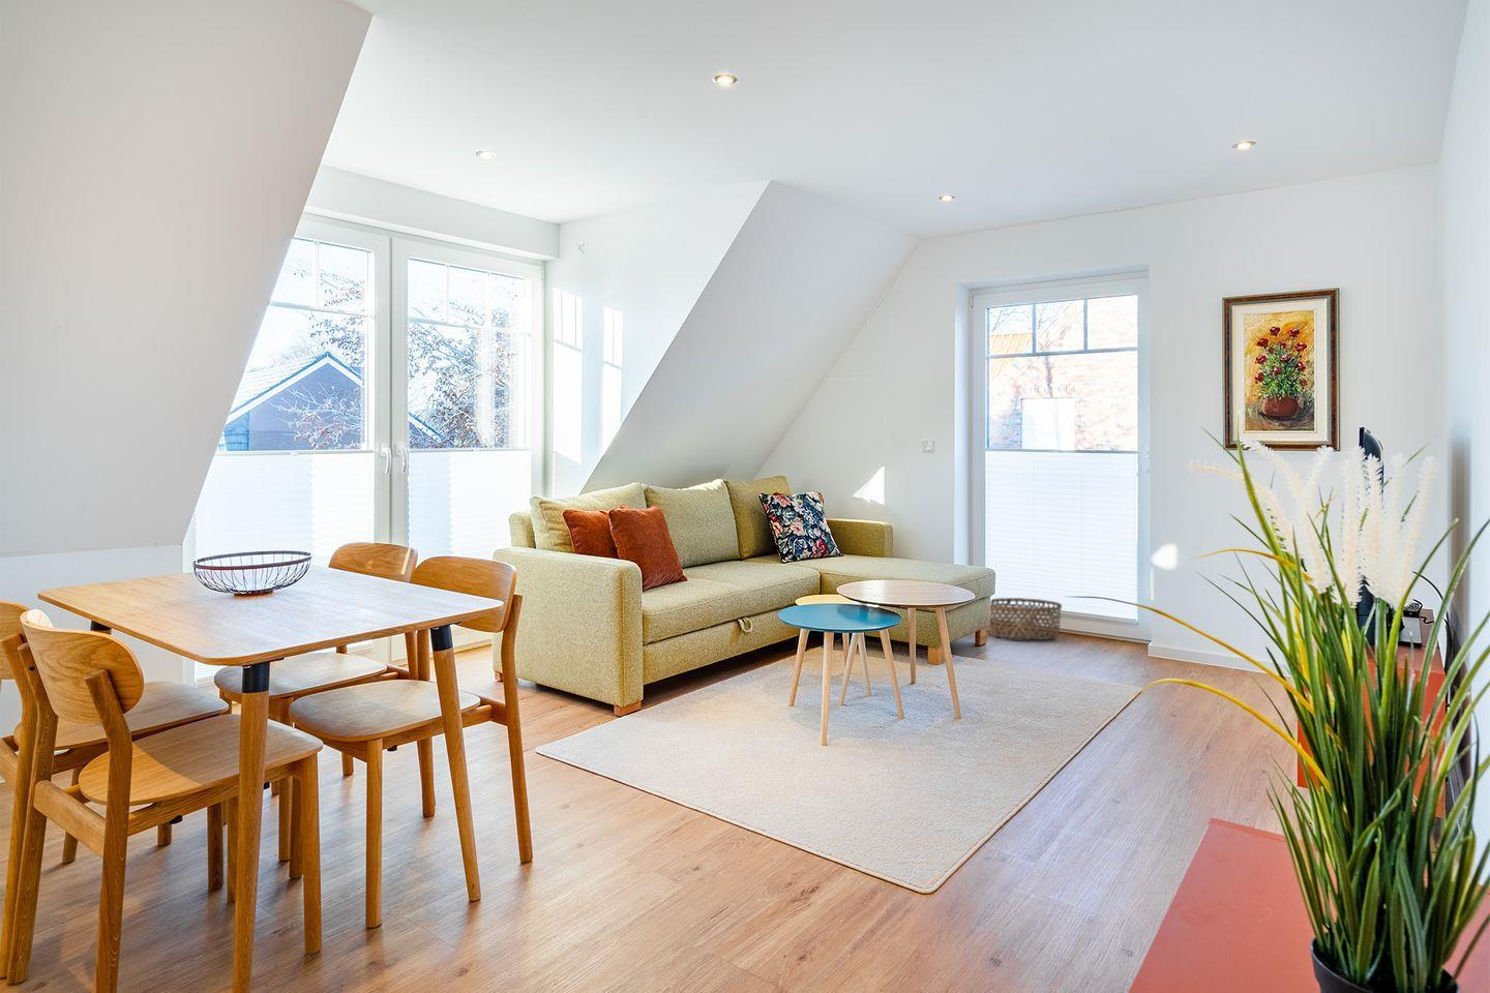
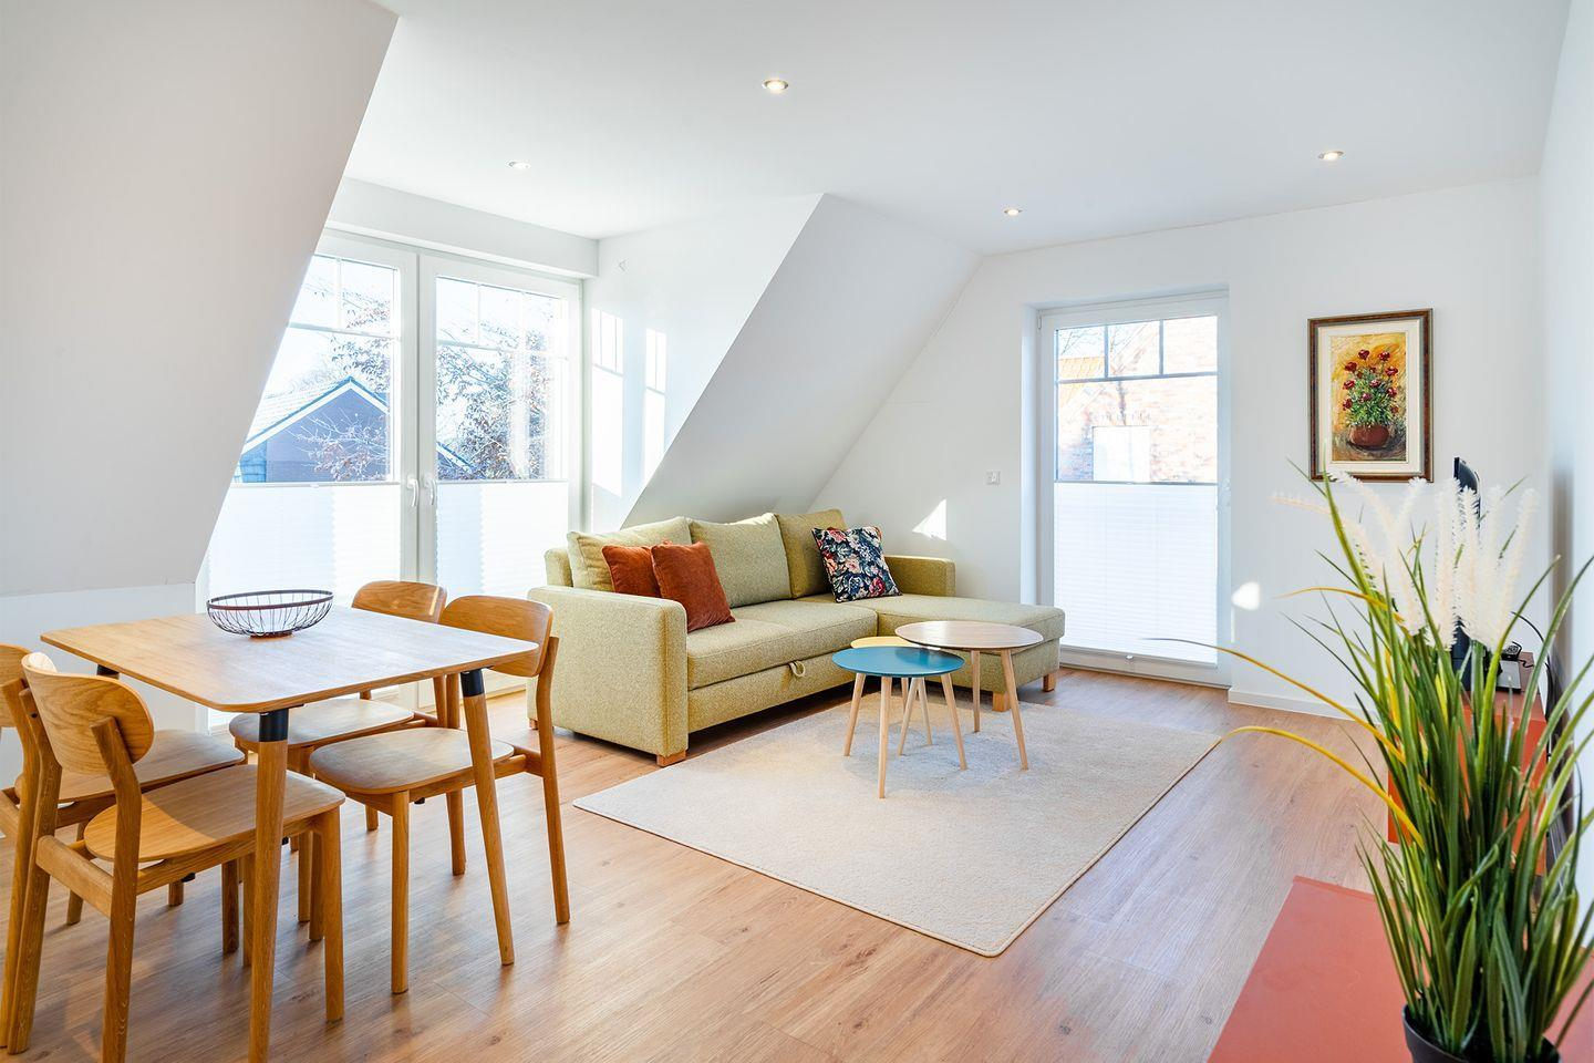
- basket (1021, 618)
